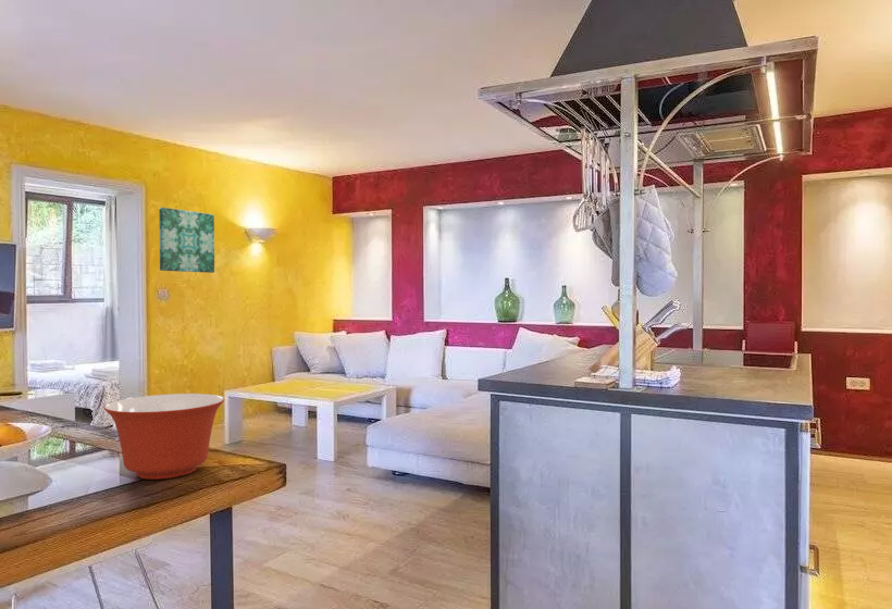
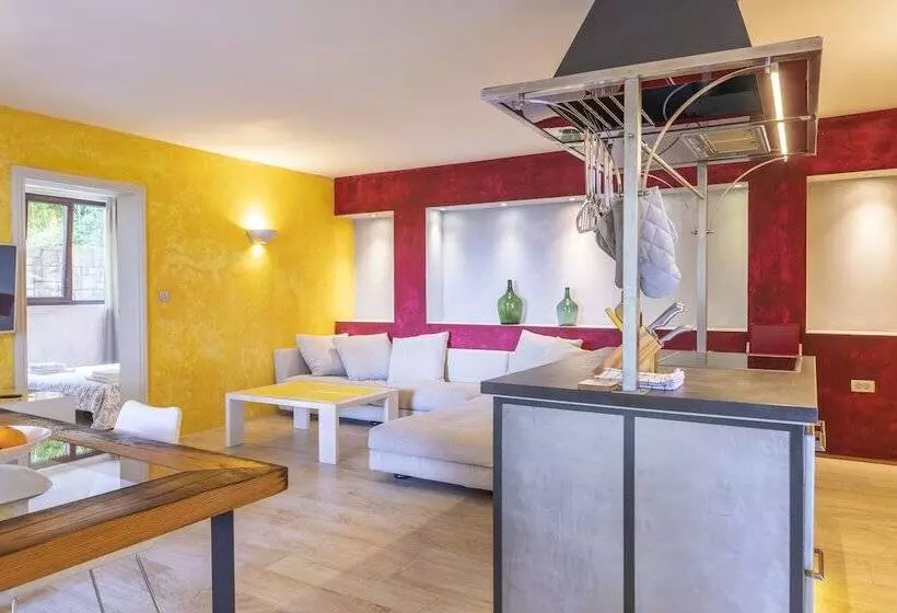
- wall art (187, 241)
- mixing bowl (166, 436)
